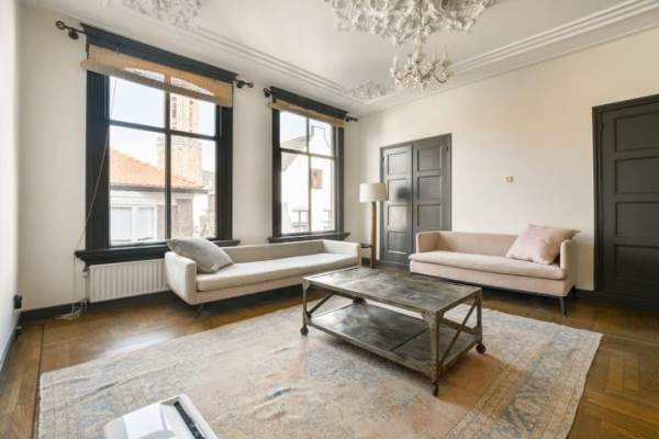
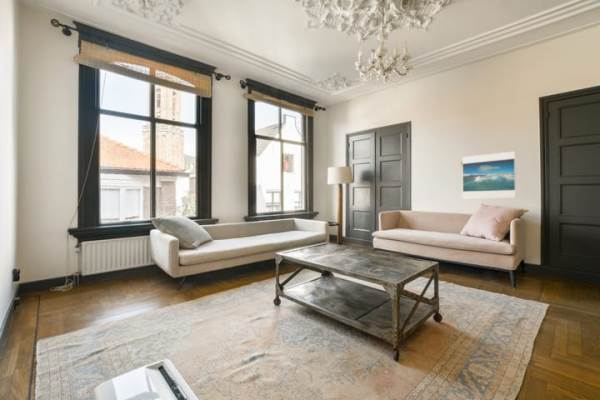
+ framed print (487, 176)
